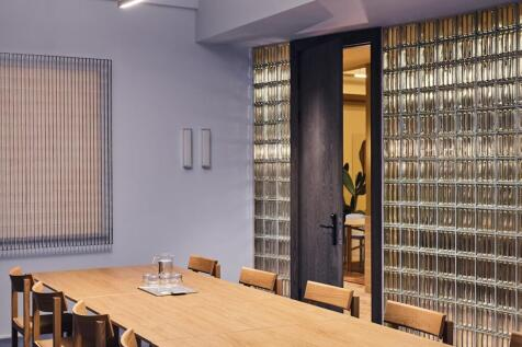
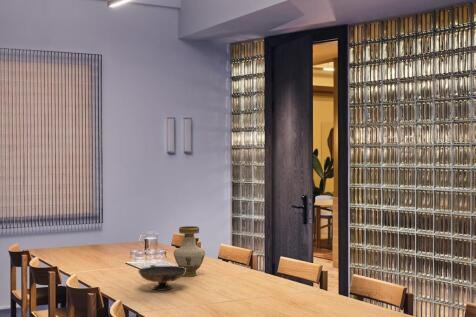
+ vase (189, 251)
+ decorative bowl (162, 278)
